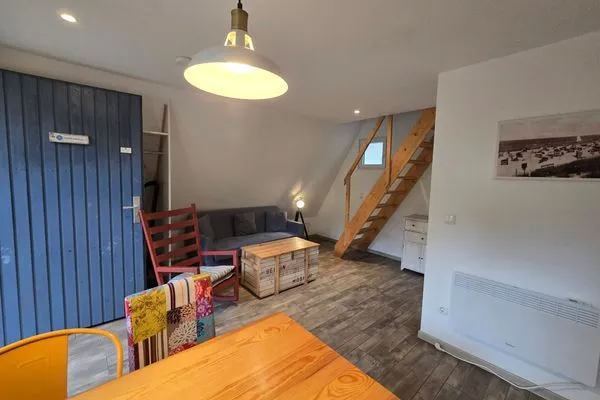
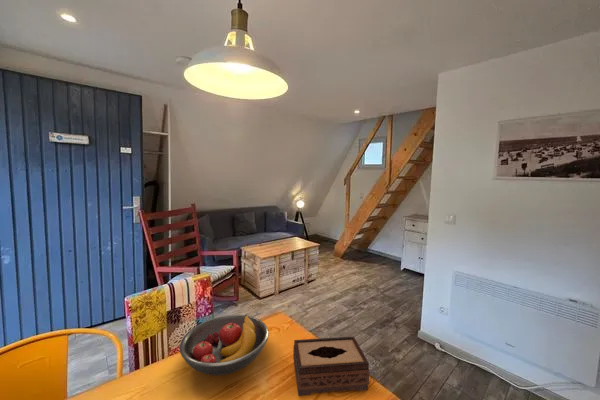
+ tissue box (328, 363)
+ fruit bowl (226, 344)
